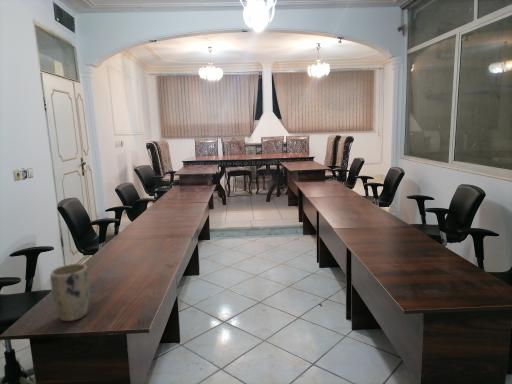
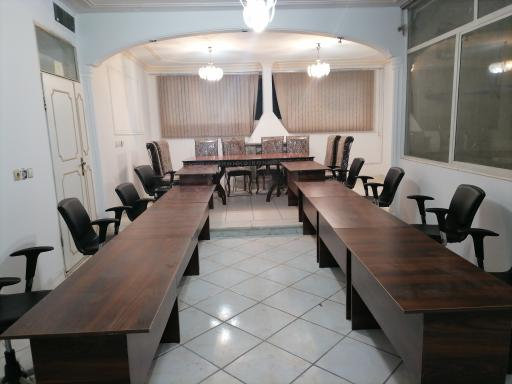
- plant pot (71, 292)
